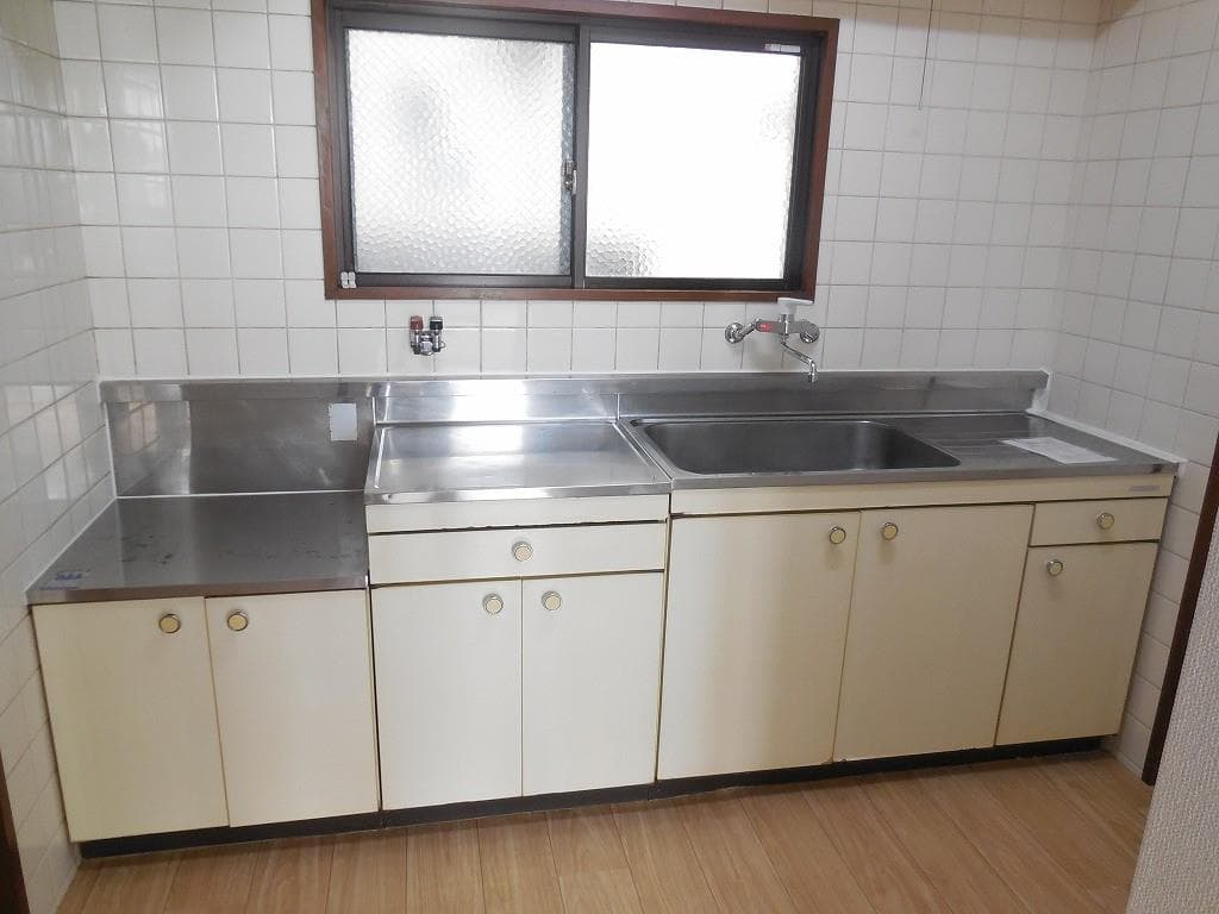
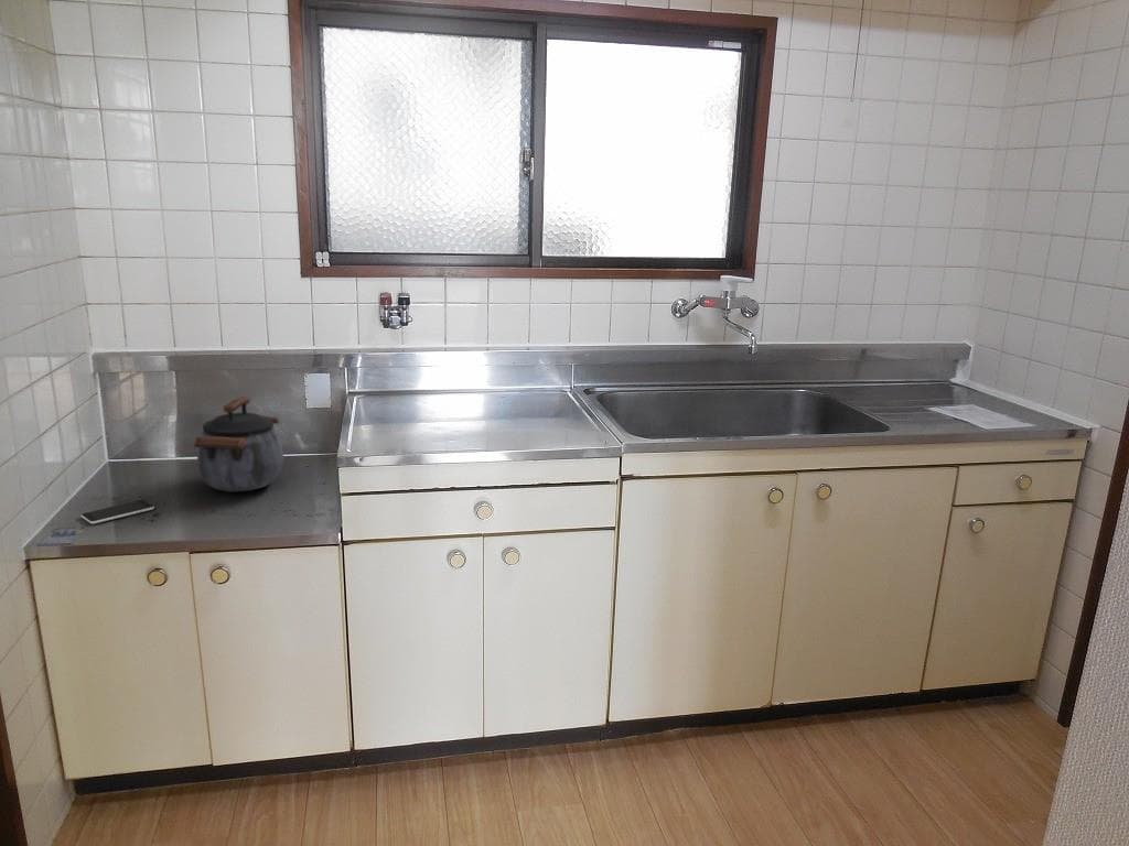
+ smartphone (118, 511)
+ kettle (239, 444)
